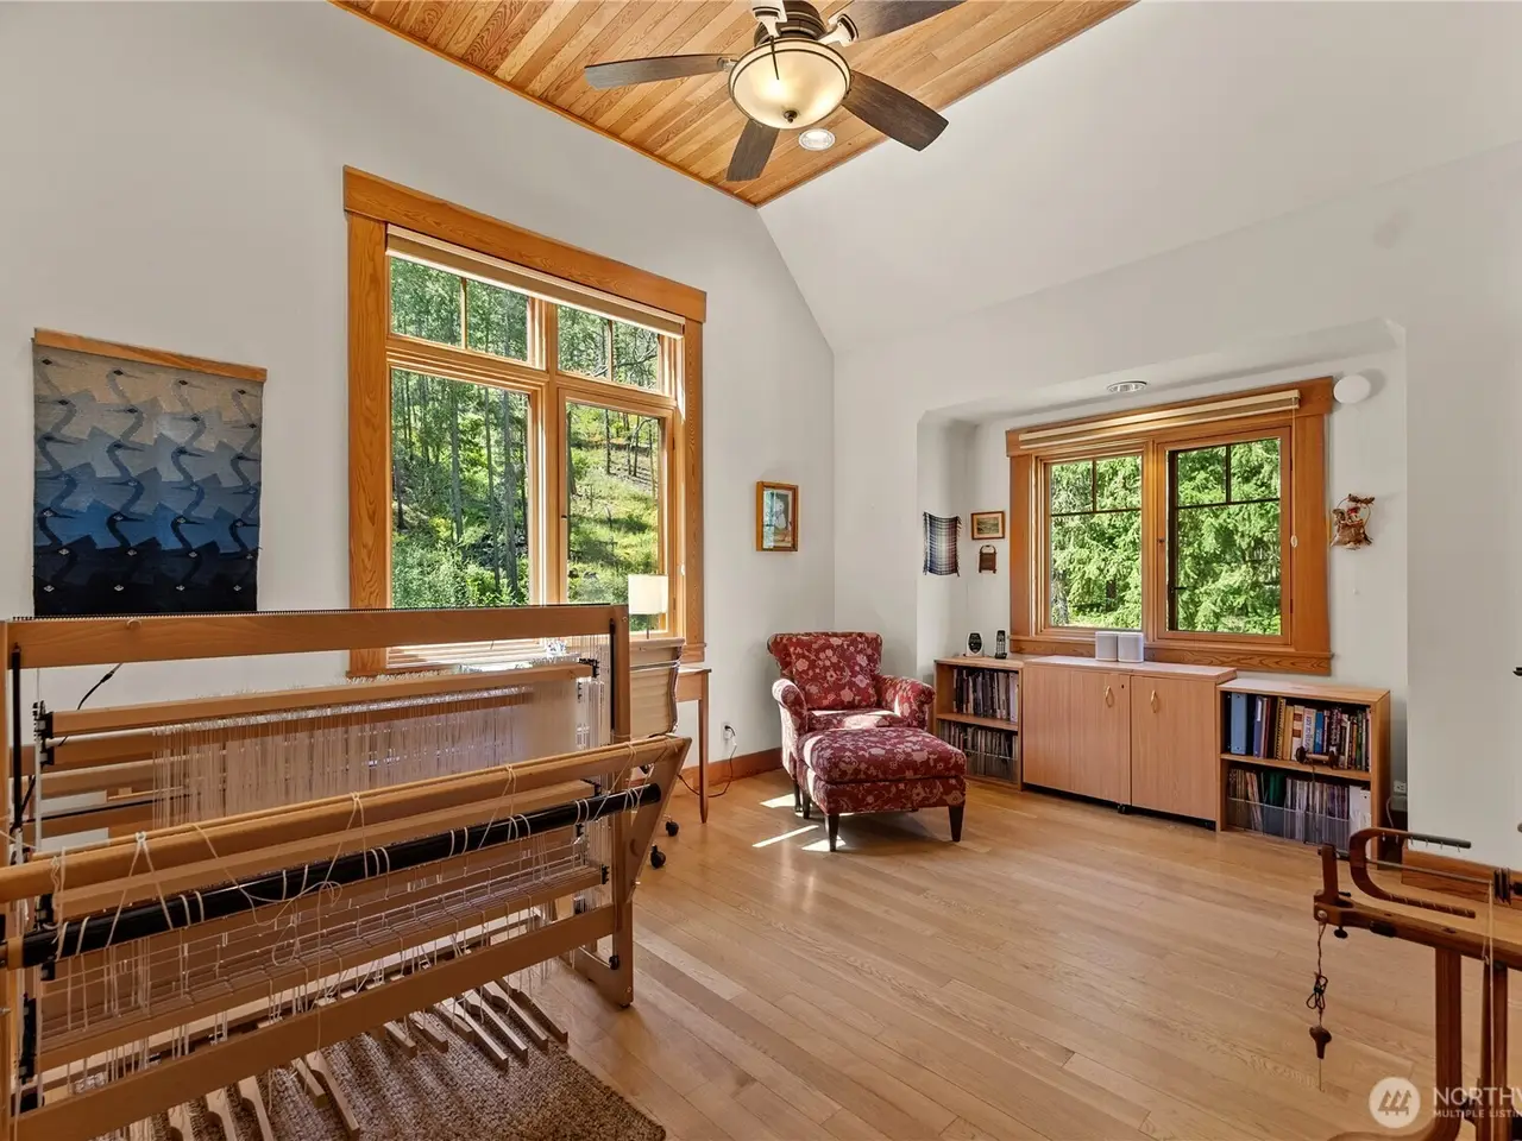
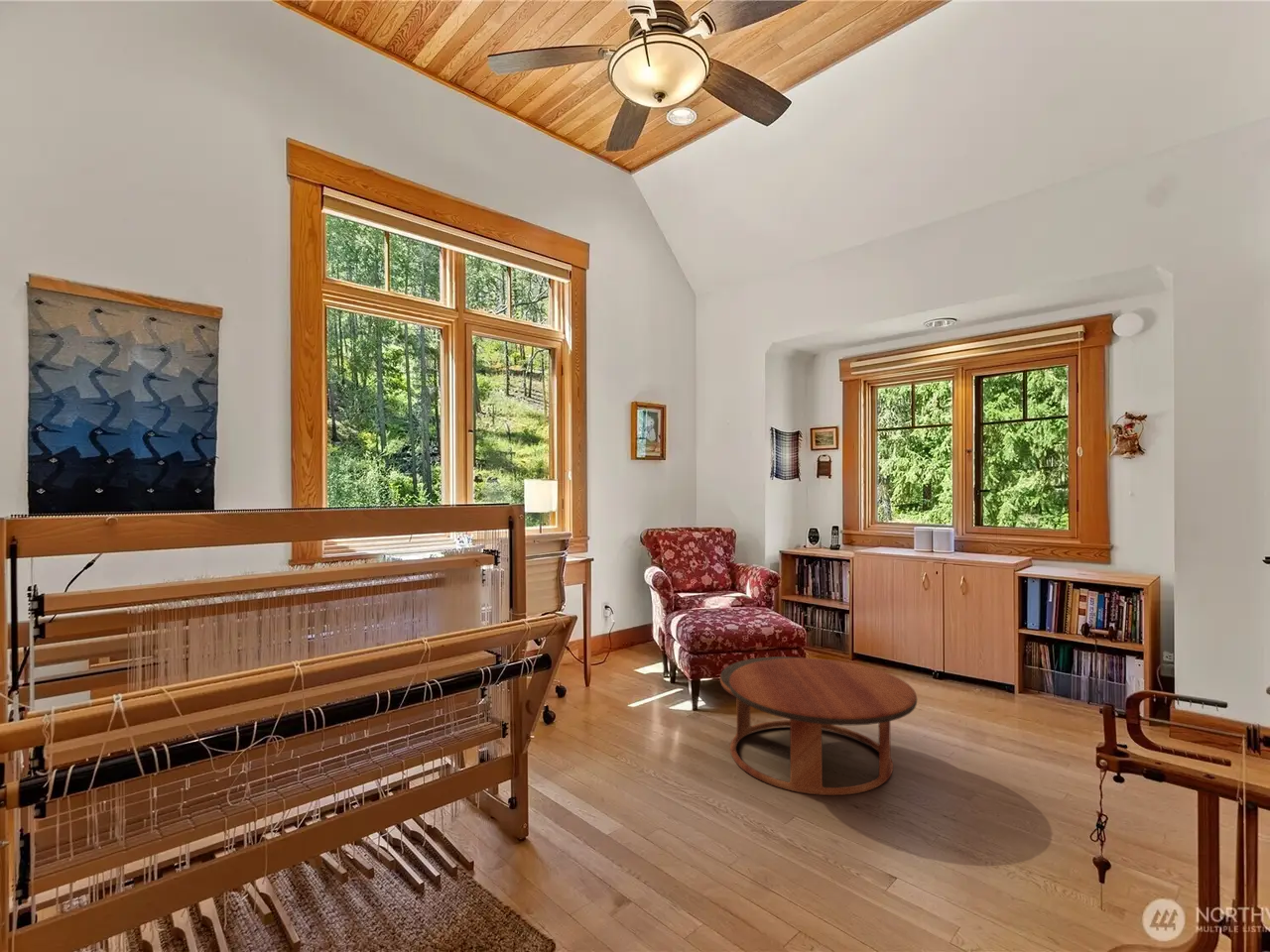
+ coffee table (810, 717)
